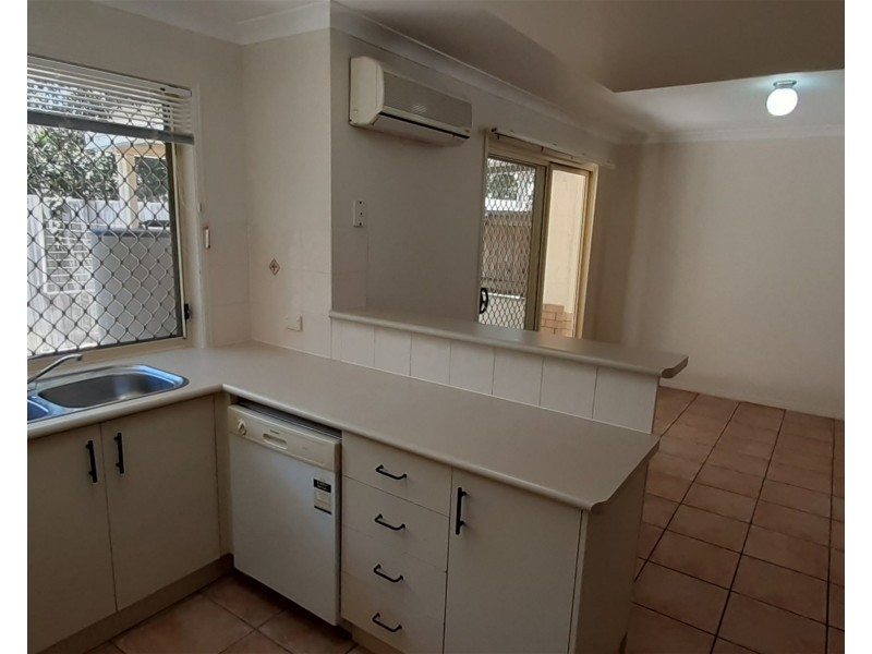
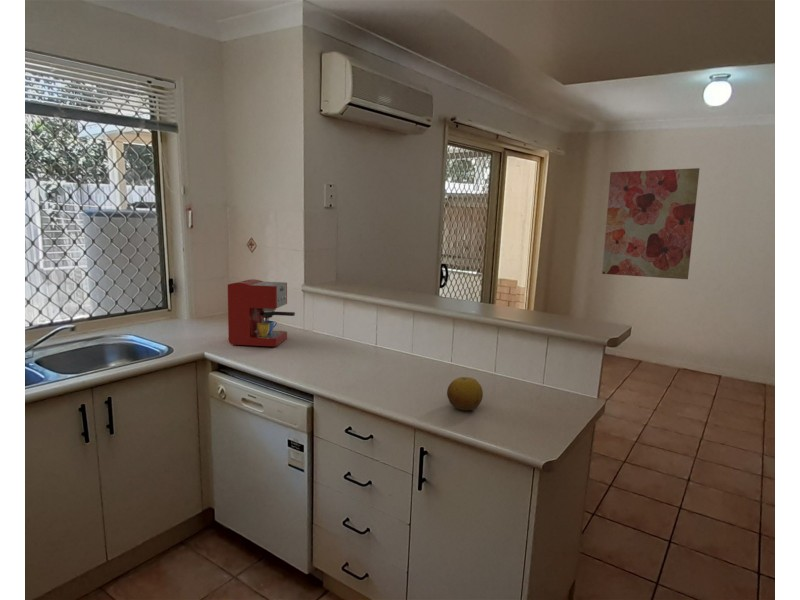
+ coffee maker (258, 311)
+ fruit (465, 393)
+ wall art (648, 224)
